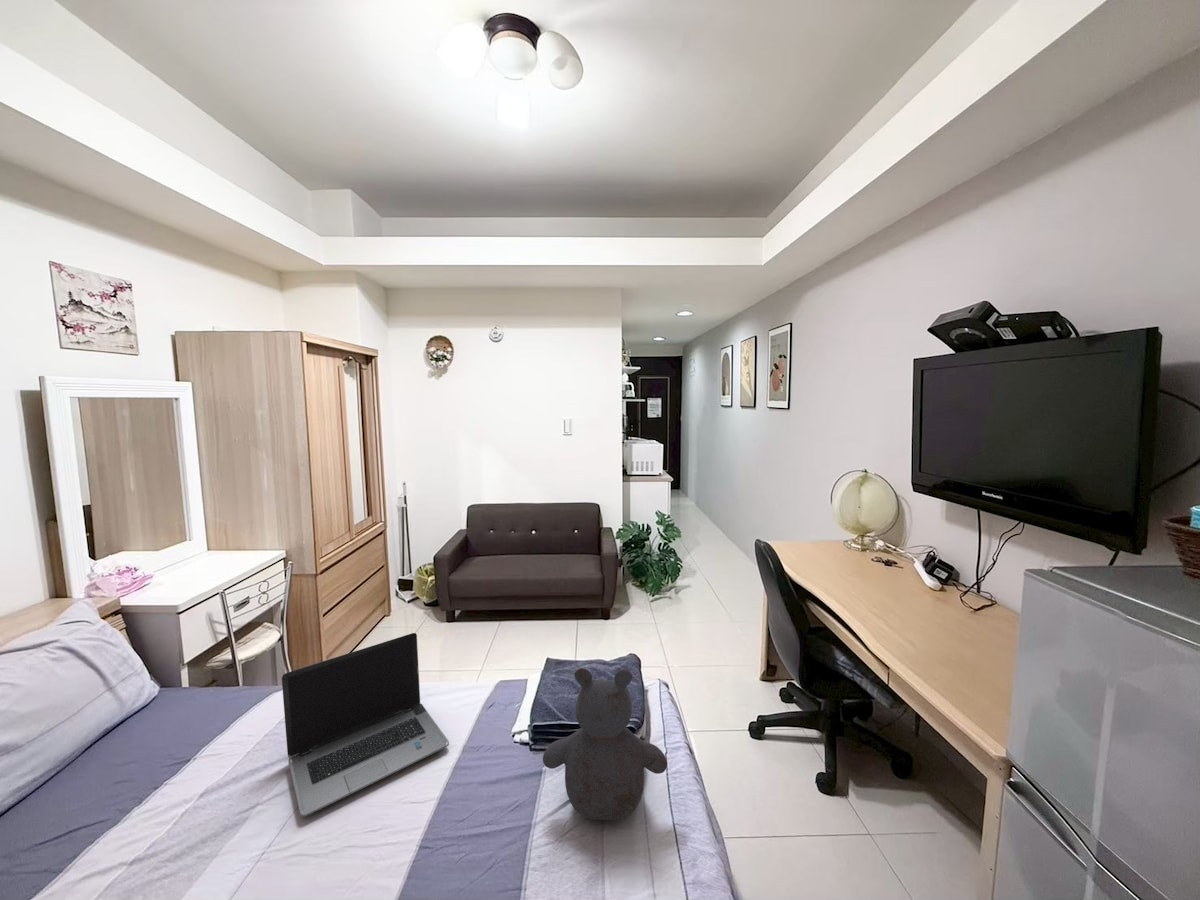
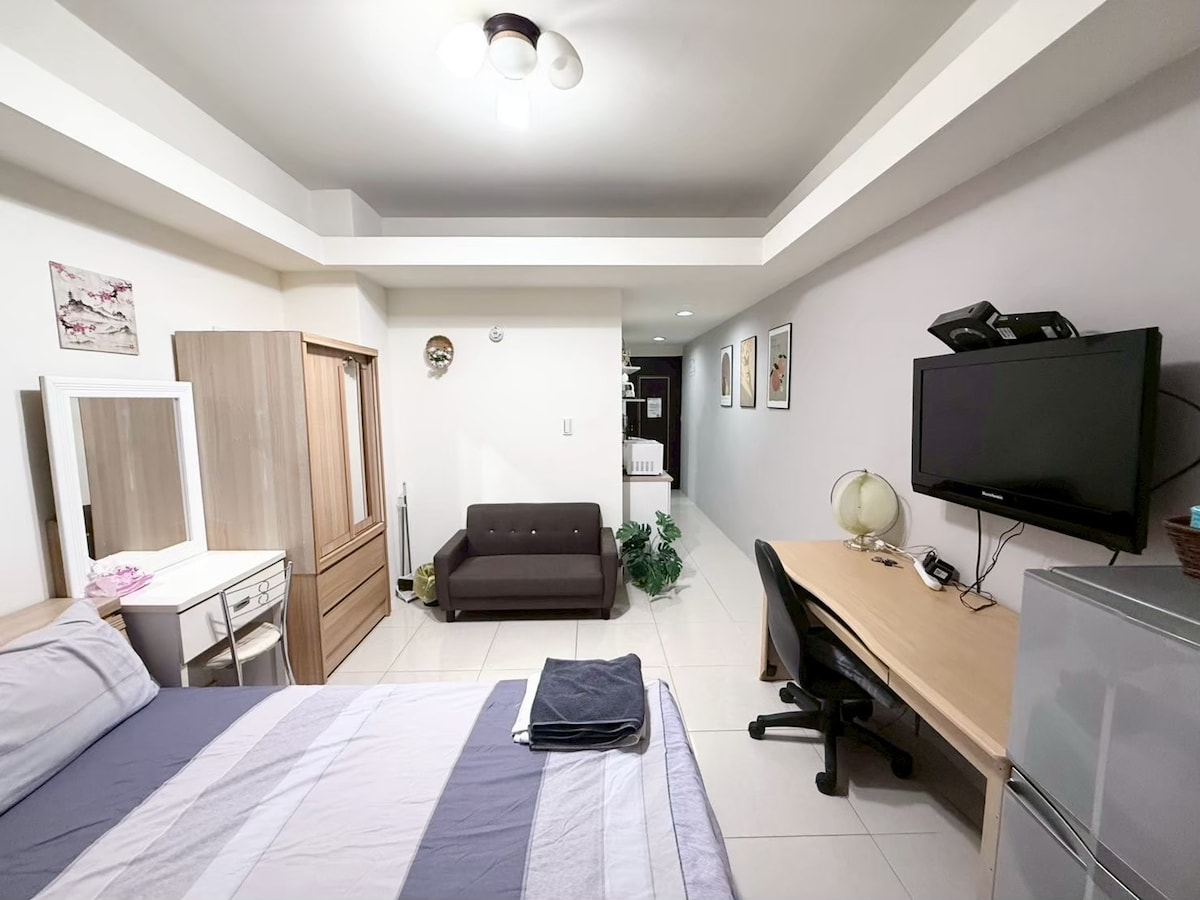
- teddy bear (605, 725)
- laptop computer (368, 712)
